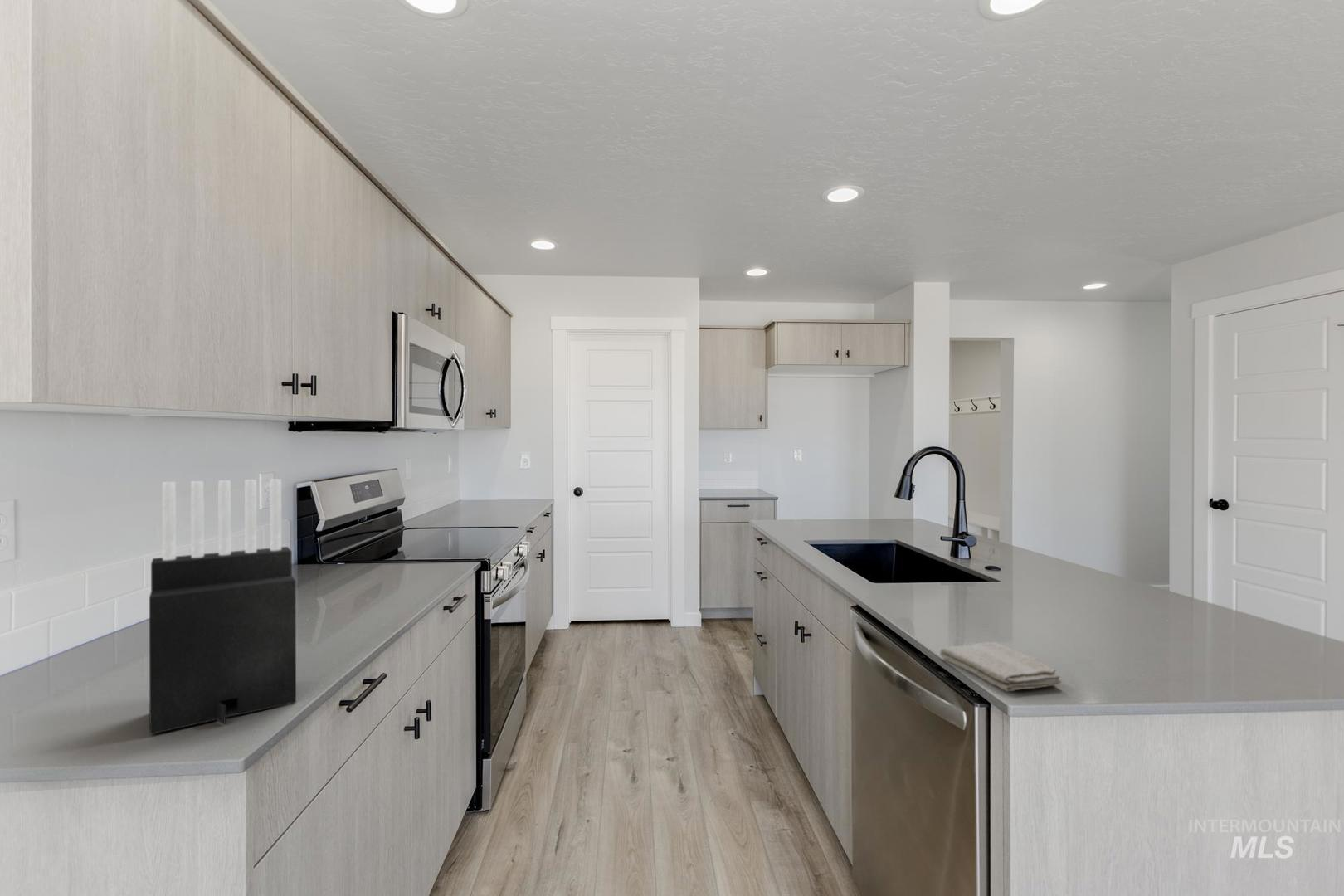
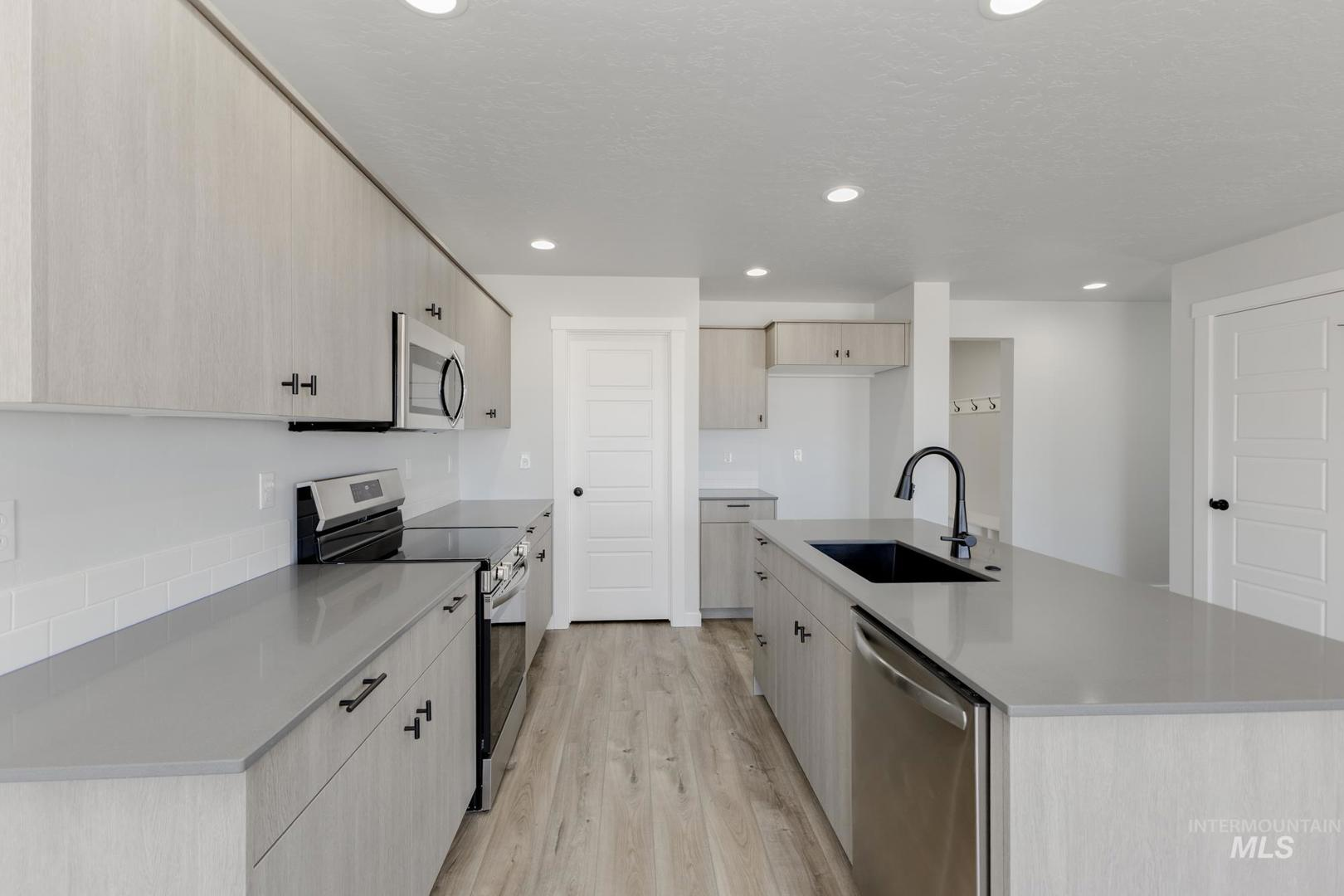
- washcloth (997, 663)
- knife block (226, 595)
